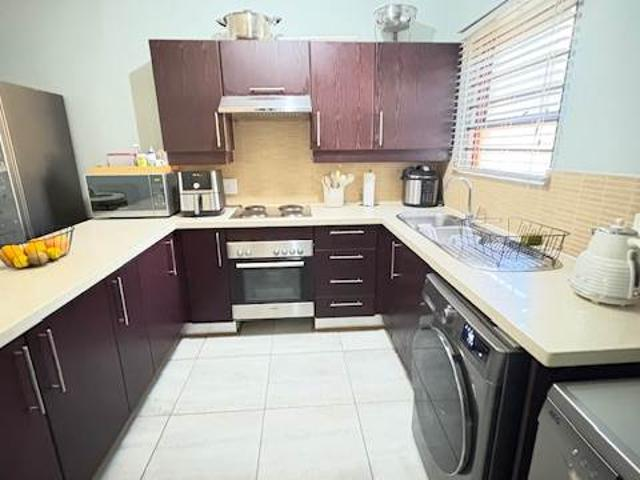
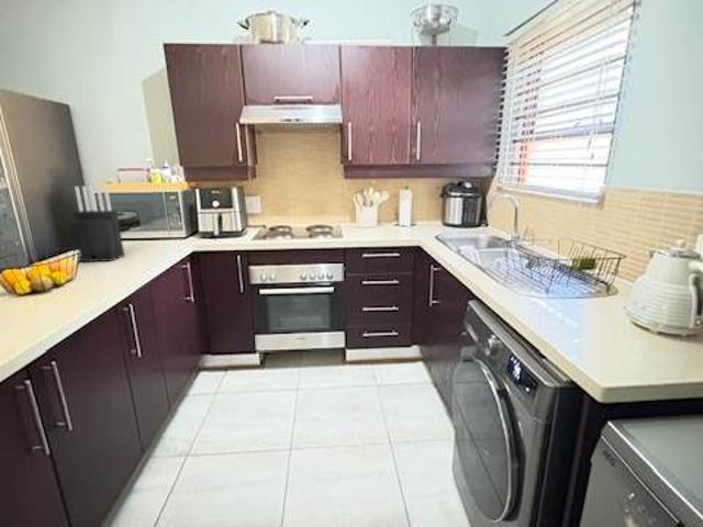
+ knife block (92, 223)
